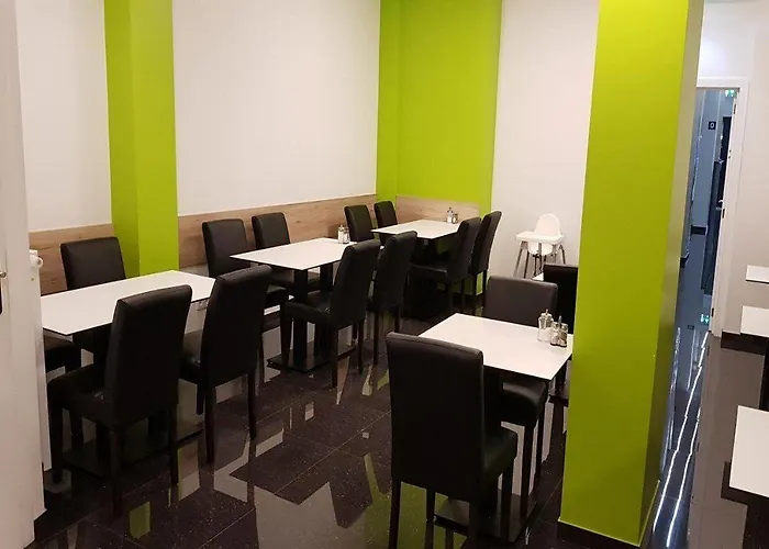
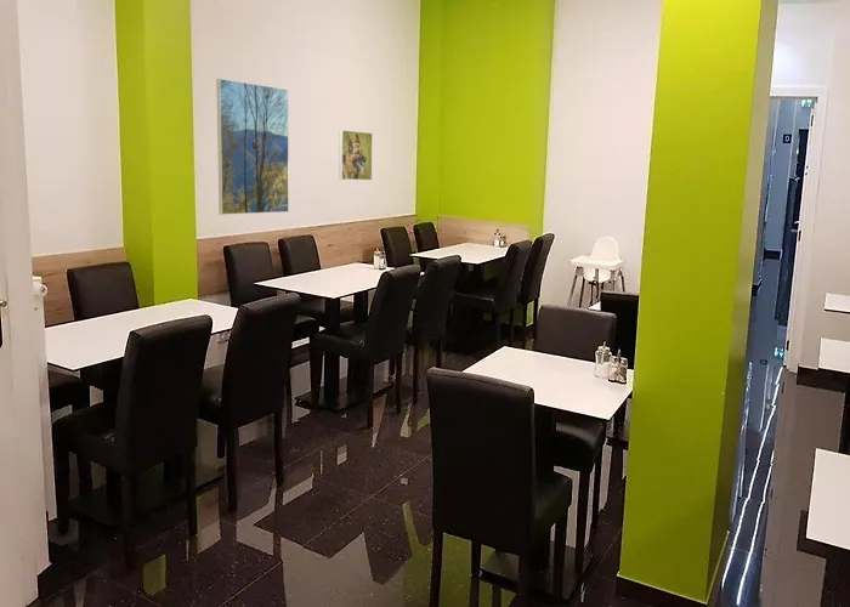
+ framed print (254, 149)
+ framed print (356, 155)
